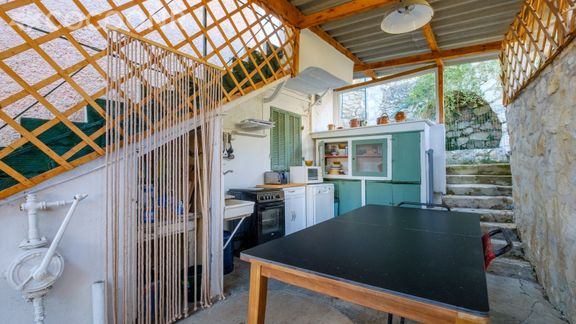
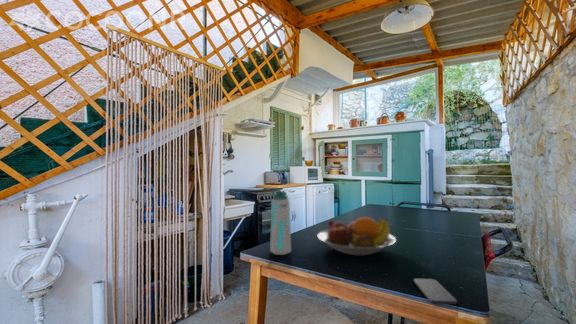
+ water bottle (280, 221)
+ fruit bowl (355, 233)
+ smartphone (433, 290)
